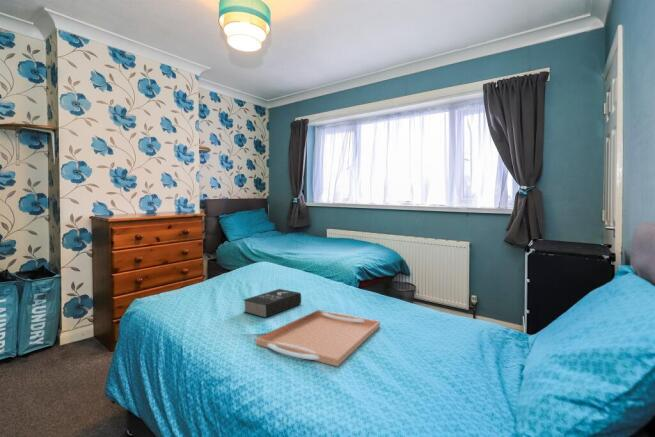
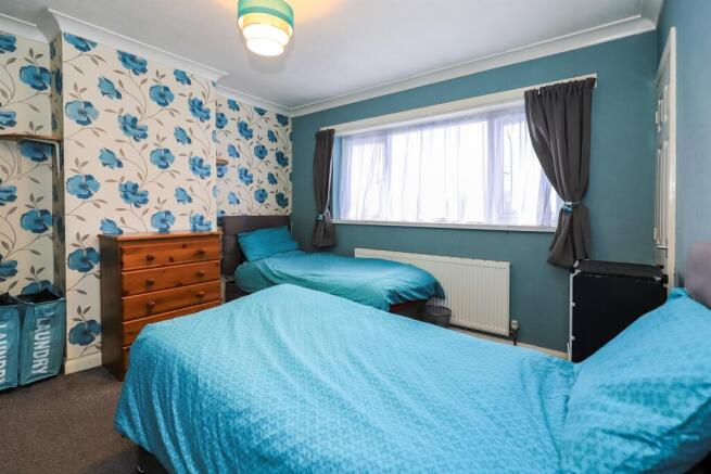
- book (273, 302)
- serving tray (322, 332)
